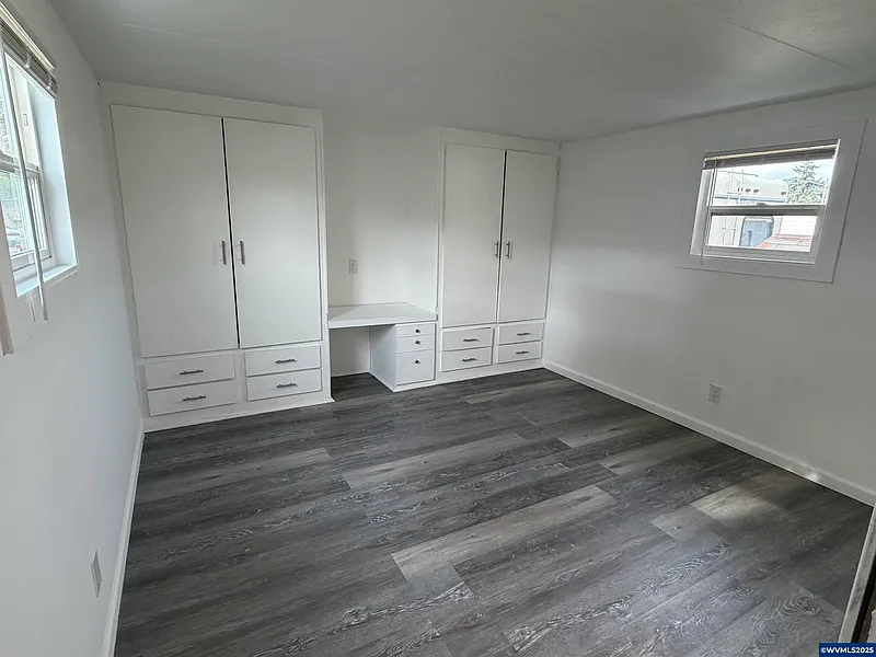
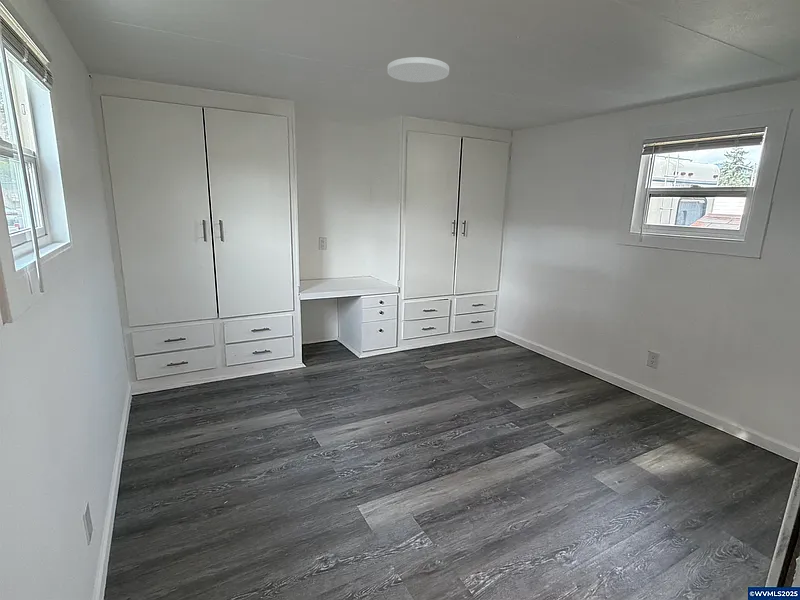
+ ceiling light (418, 70)
